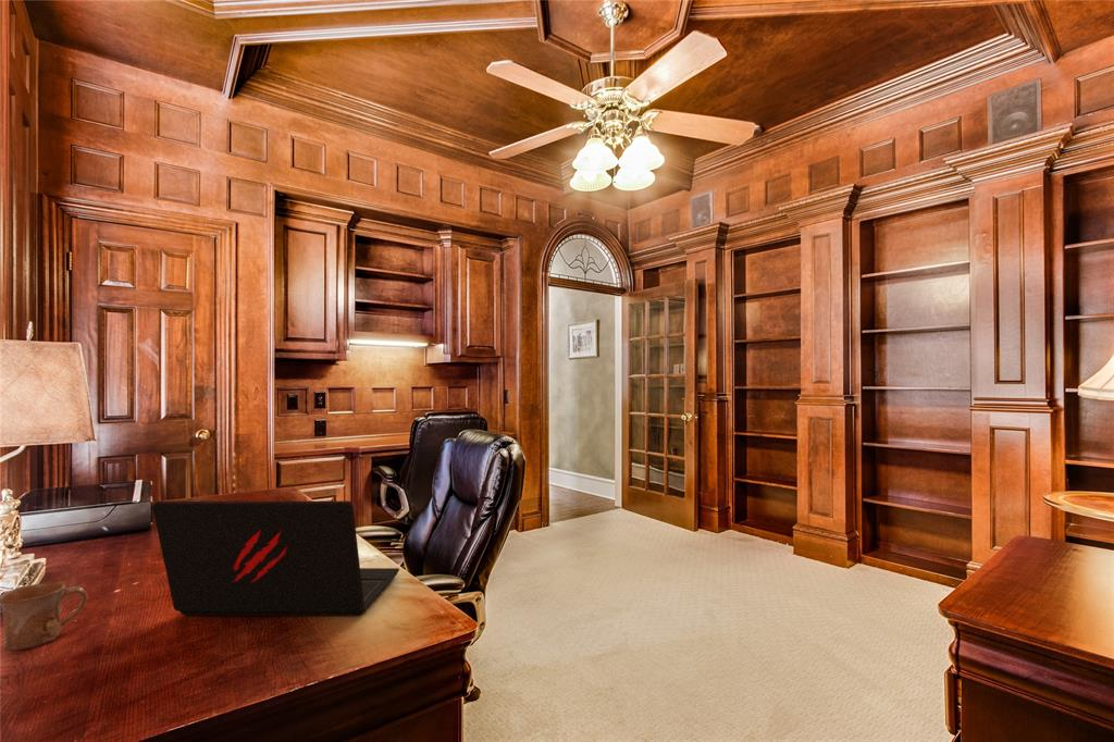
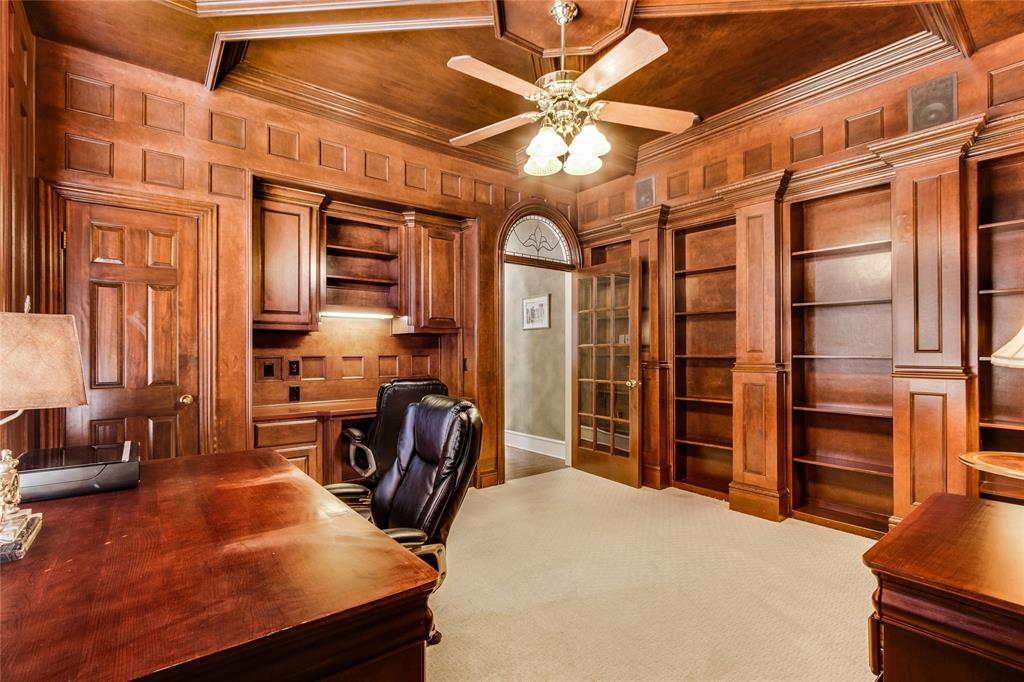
- laptop (292, 542)
- mug (45, 613)
